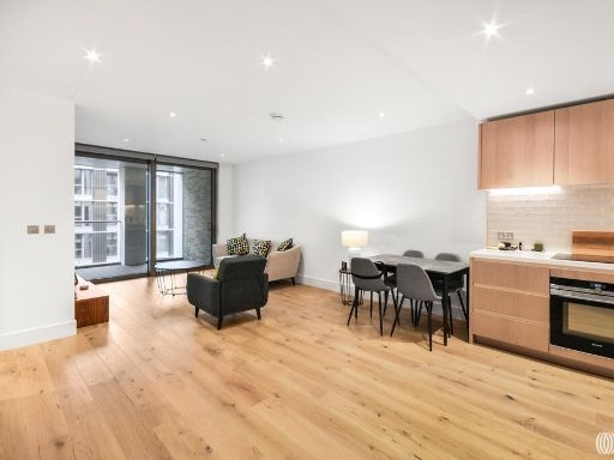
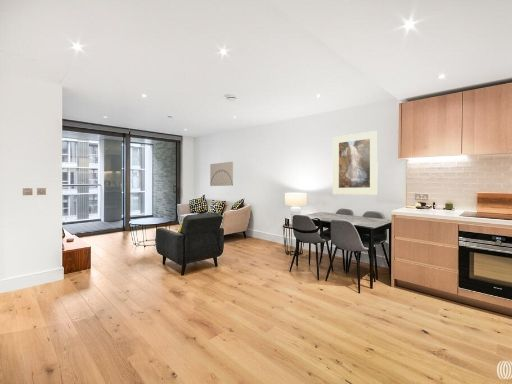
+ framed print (353, 164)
+ wall art (221, 174)
